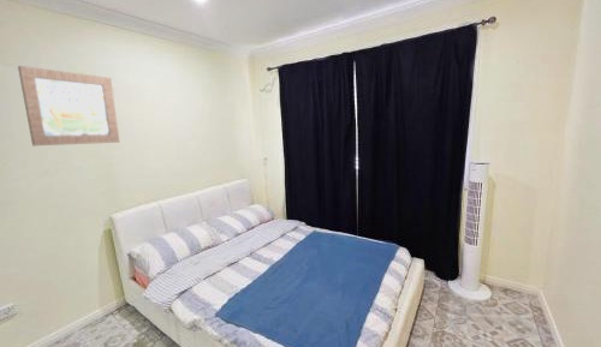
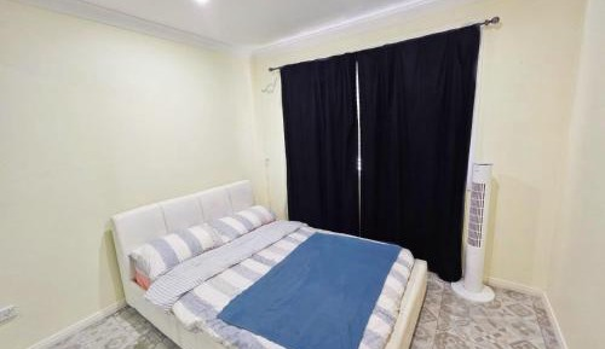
- wall art (75, 108)
